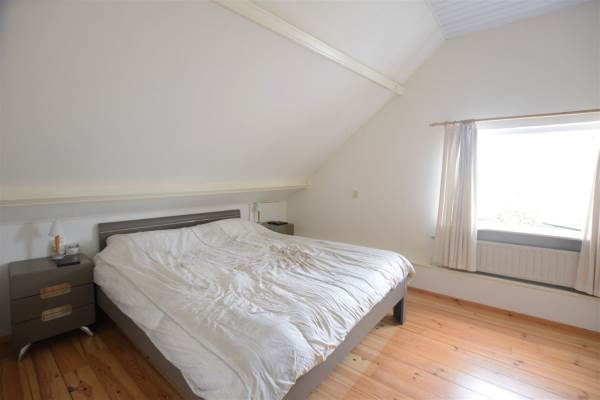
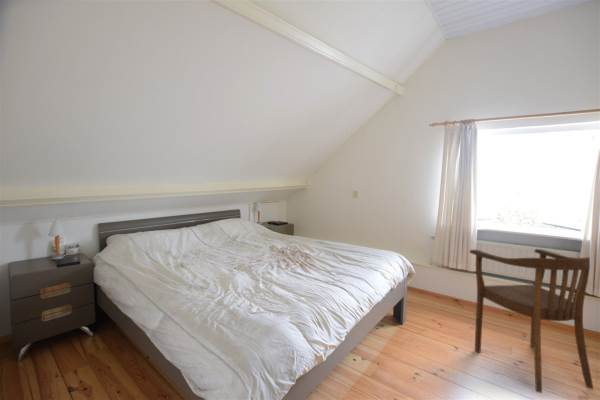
+ armchair (532, 308)
